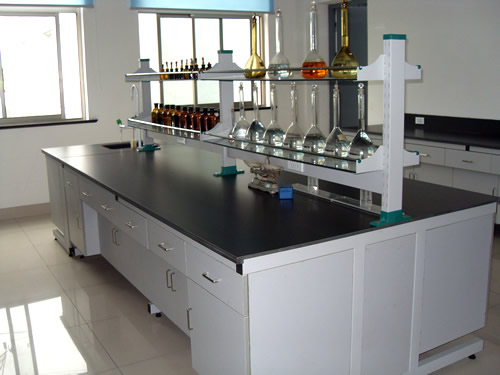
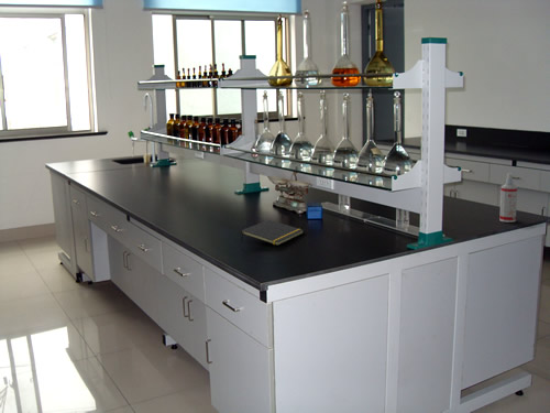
+ spray bottle (508, 196)
+ notepad (273, 231)
